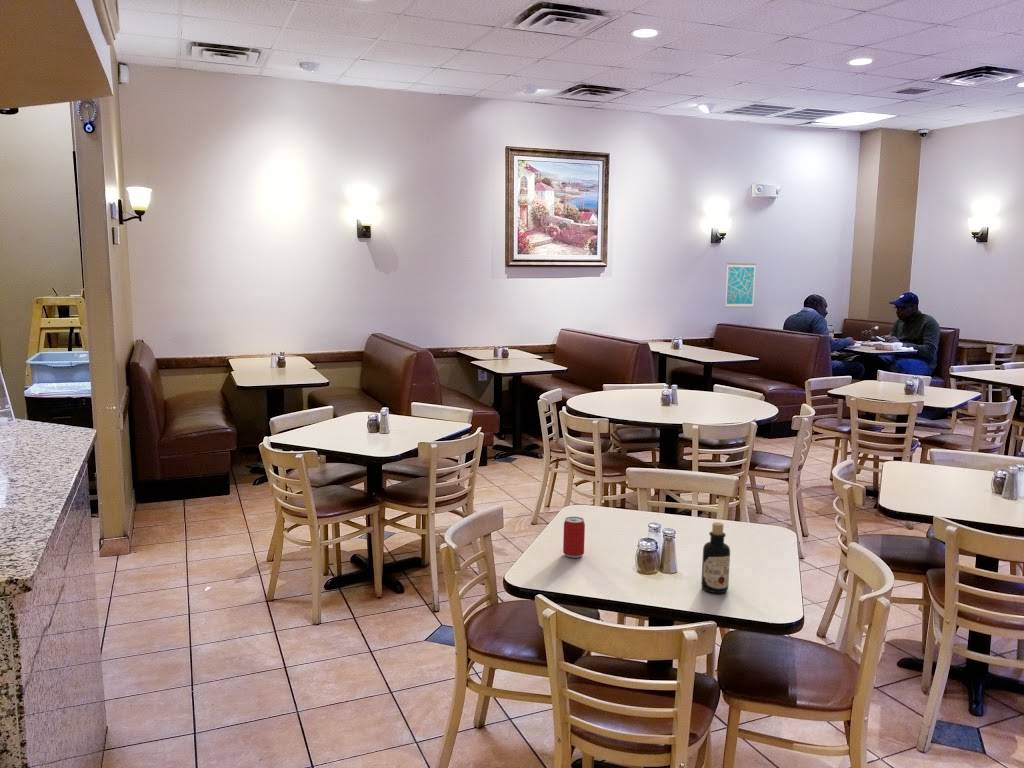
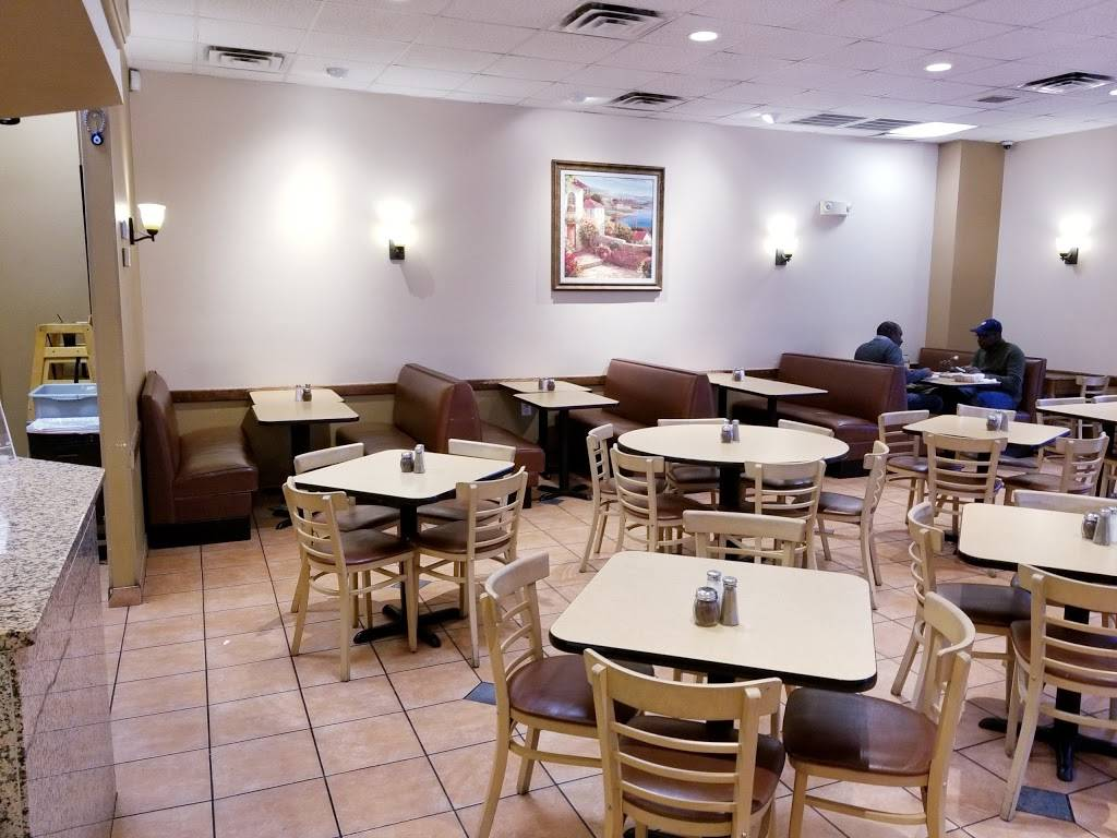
- wall art (740, 285)
- beer can (574, 537)
- bottle (716, 556)
